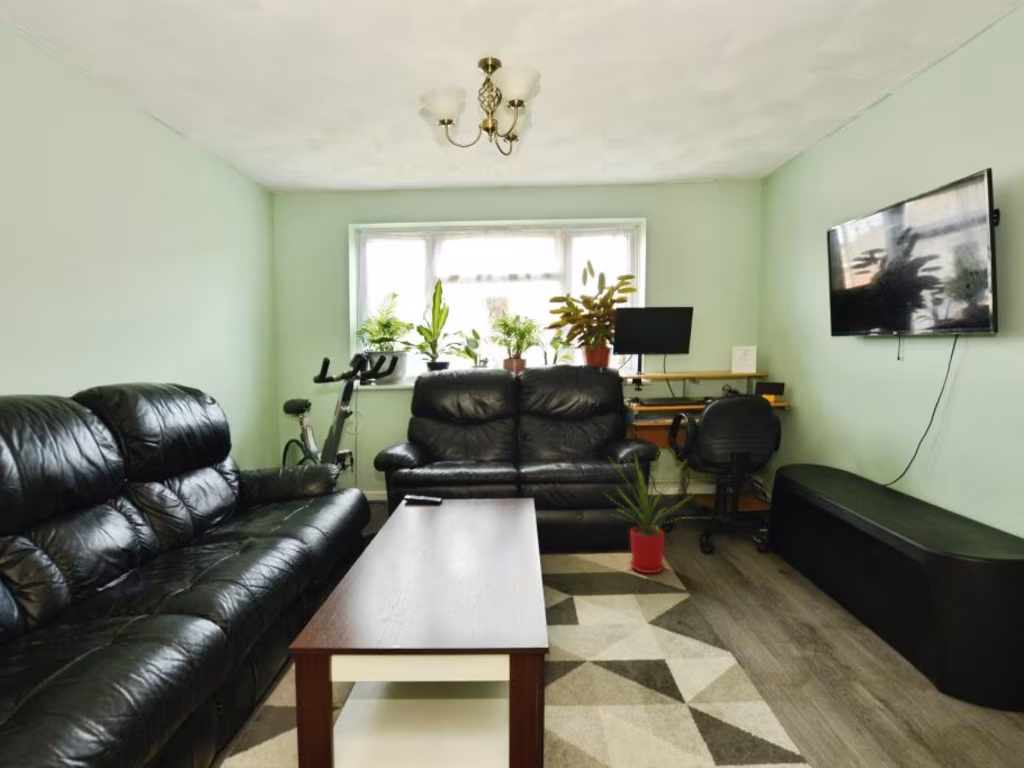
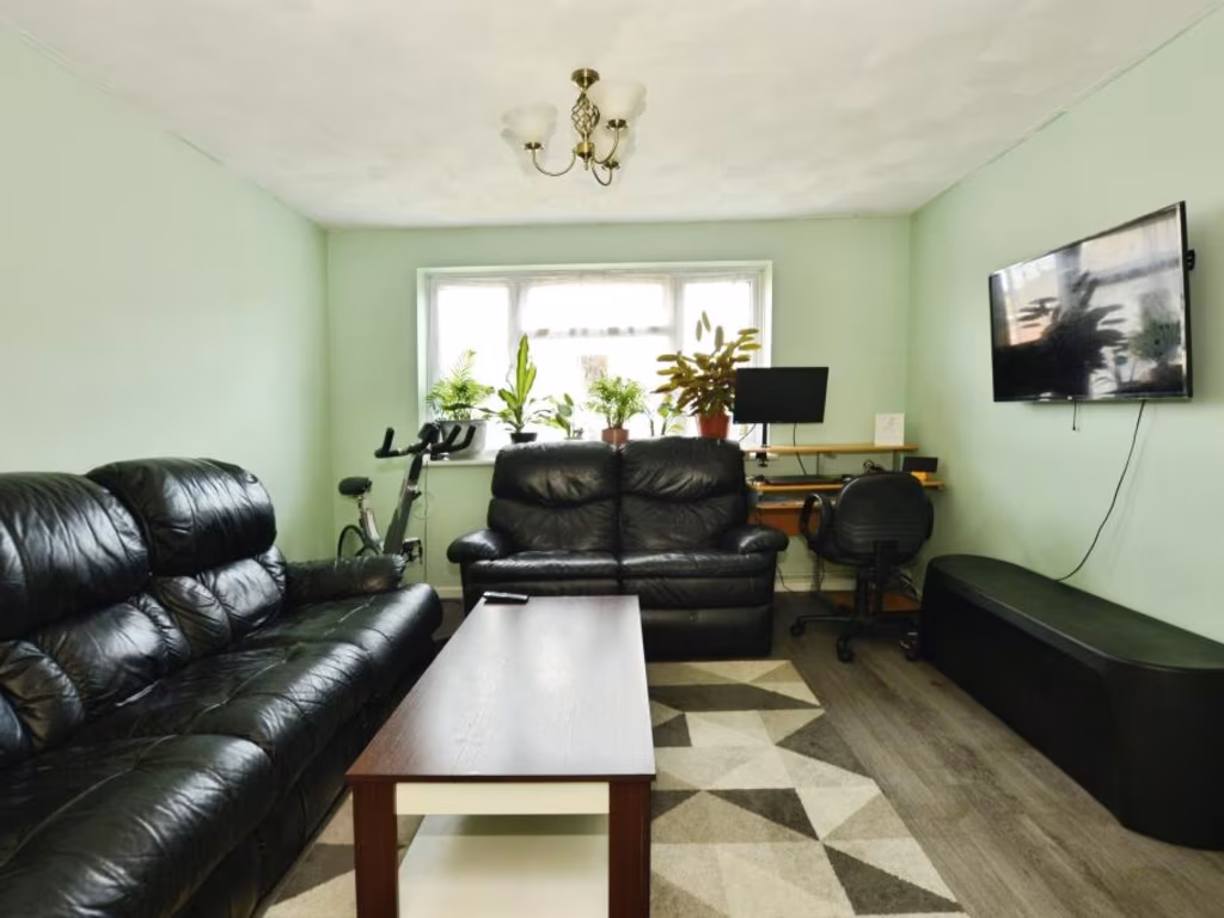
- house plant (646, 508)
